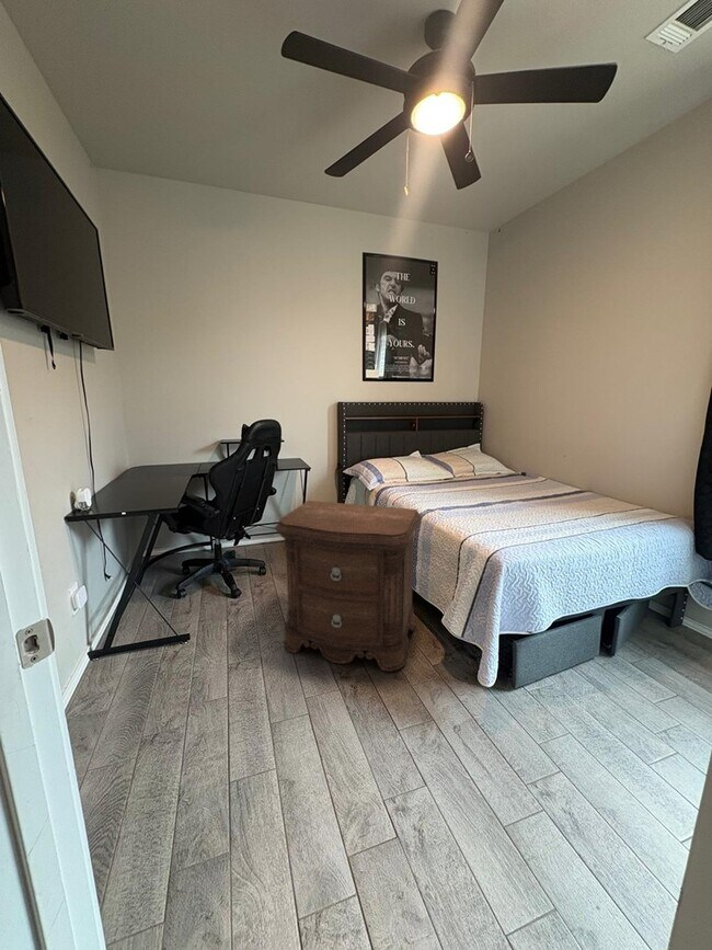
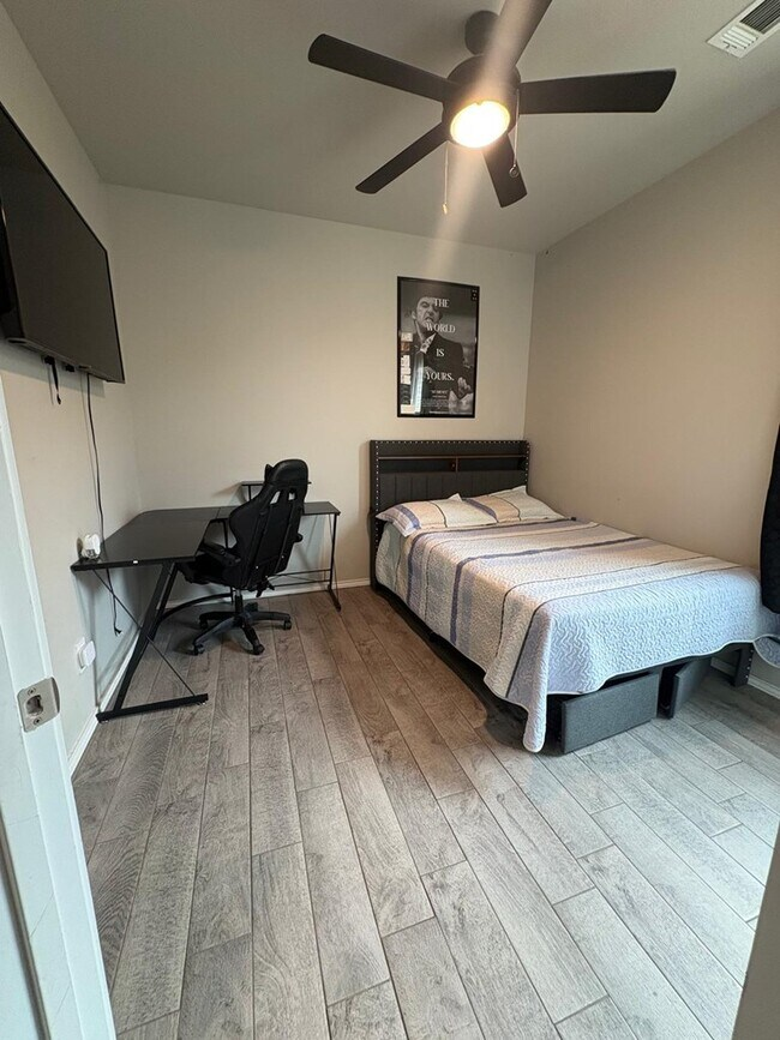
- nightstand (348, 580)
